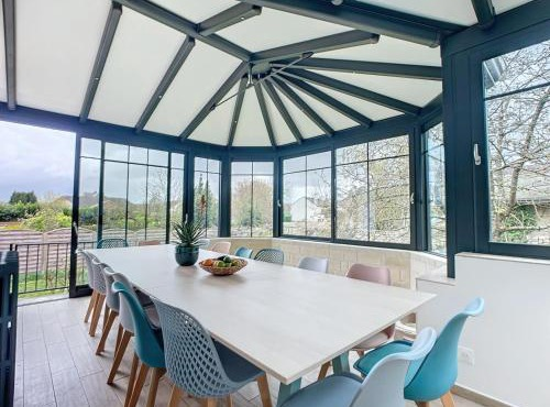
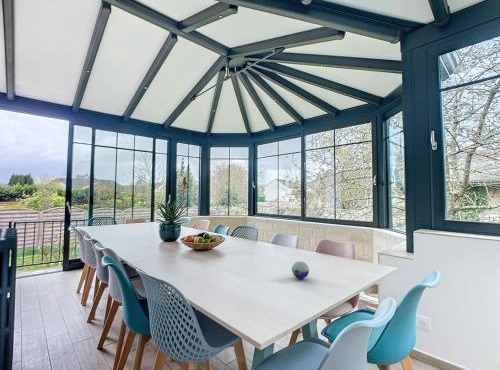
+ decorative orb (300, 269)
